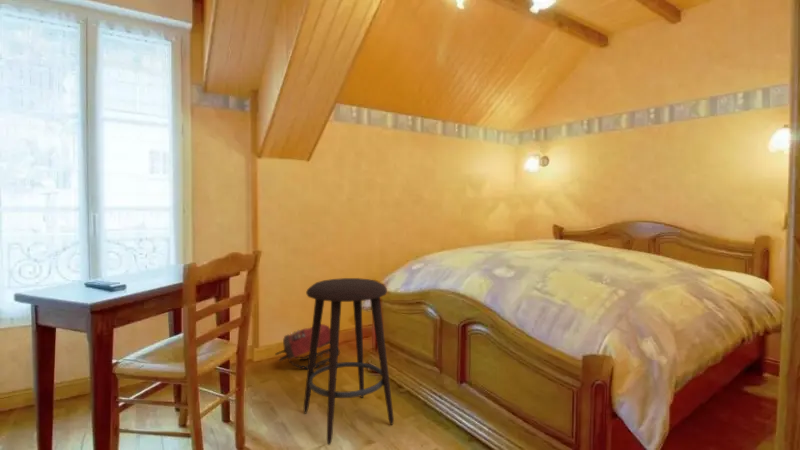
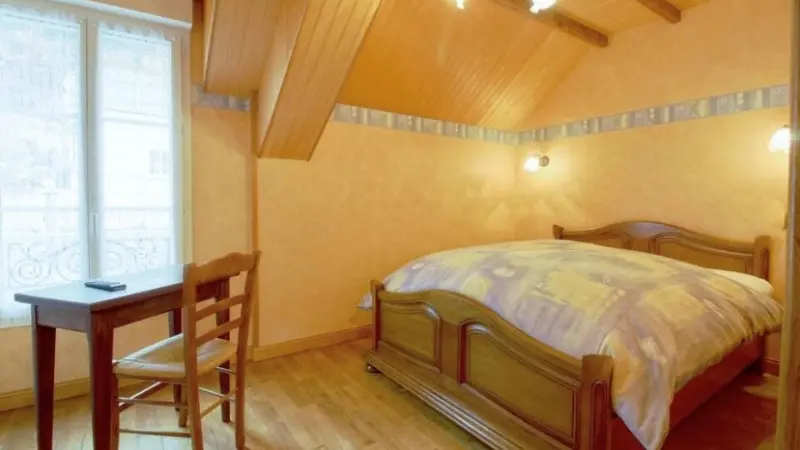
- backpack (307, 345)
- stool (356, 348)
